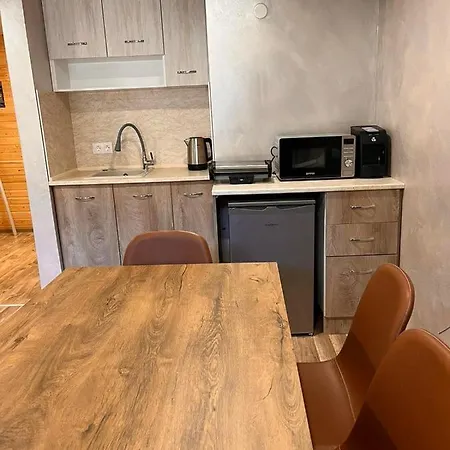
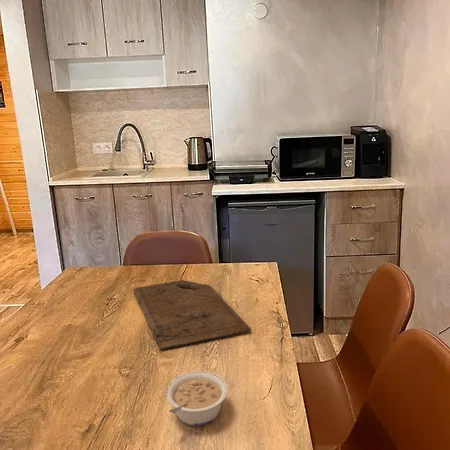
+ legume (197, 399)
+ cutting board (185, 307)
